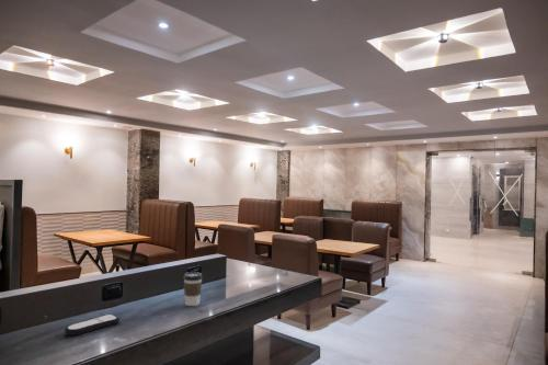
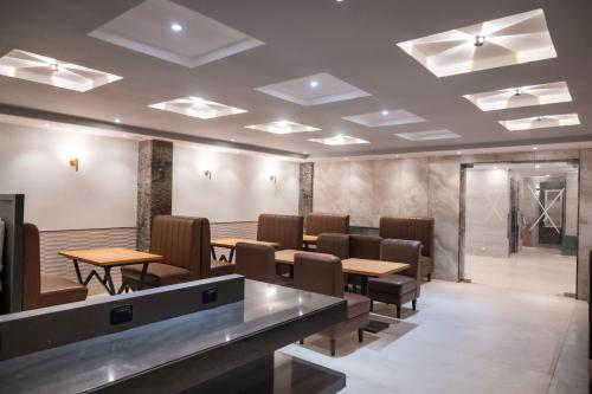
- coffee cup (192, 288)
- remote control (92, 323)
